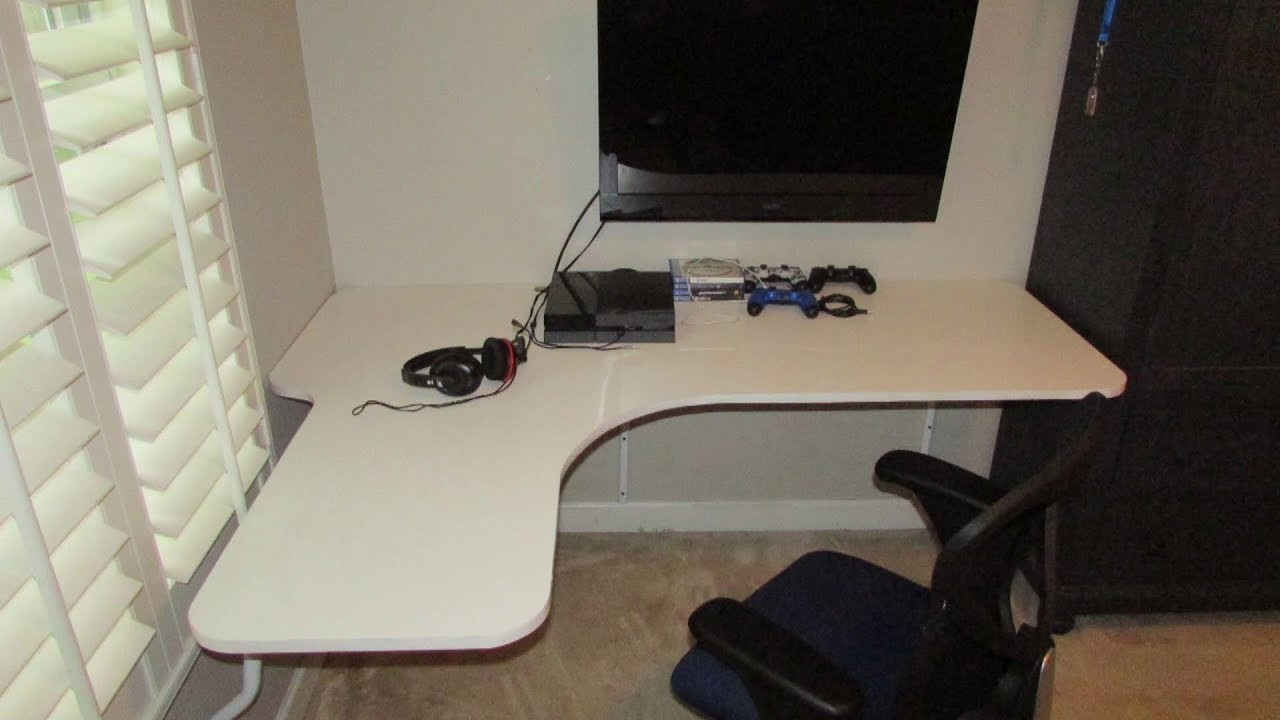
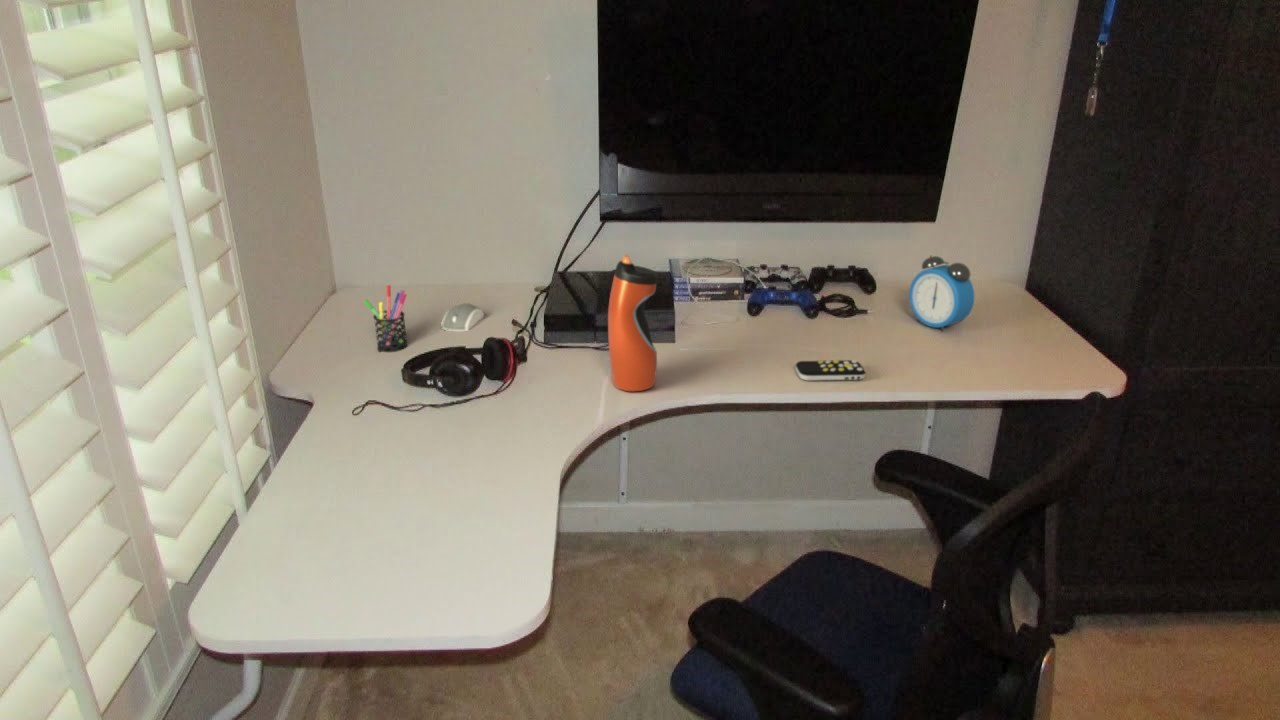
+ pen holder (386, 318)
+ remote control (830, 369)
+ water bottle (632, 322)
+ computer mouse (463, 313)
+ alarm clock (941, 292)
